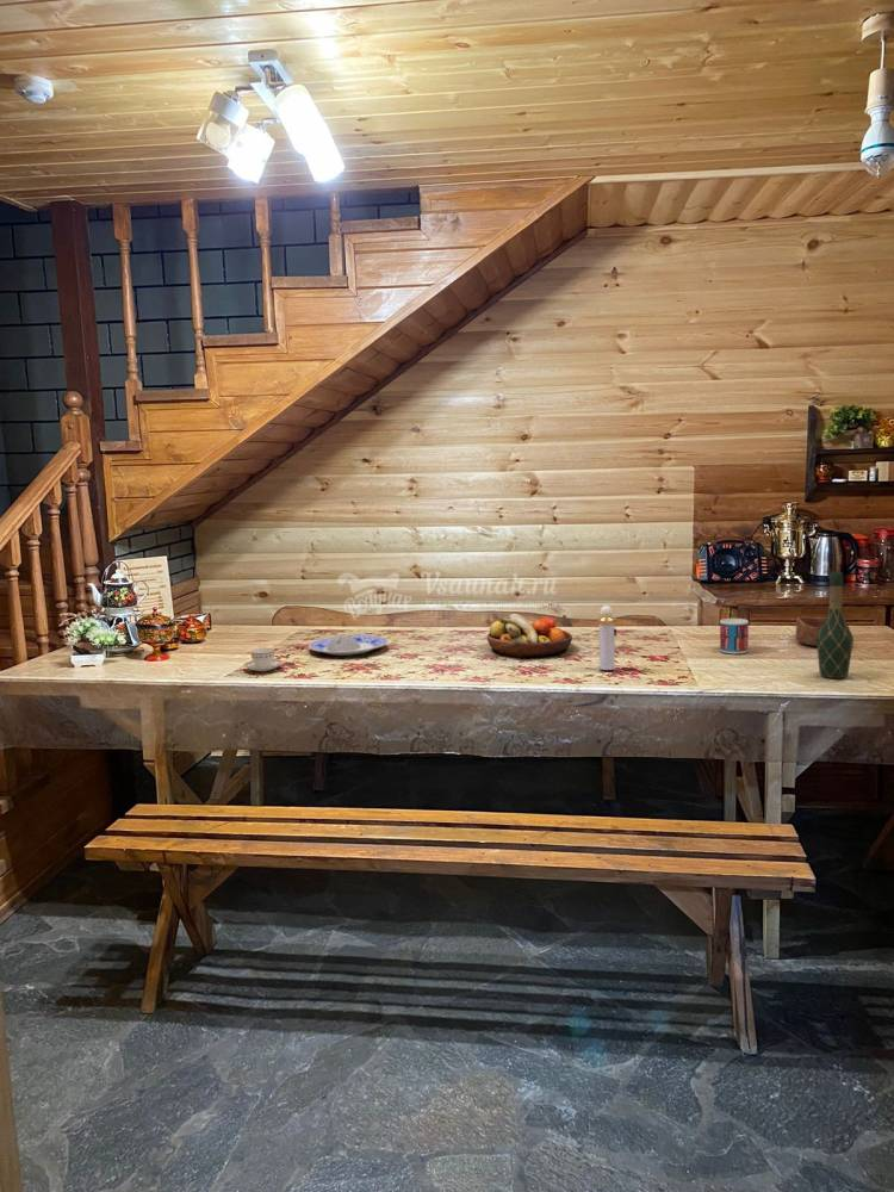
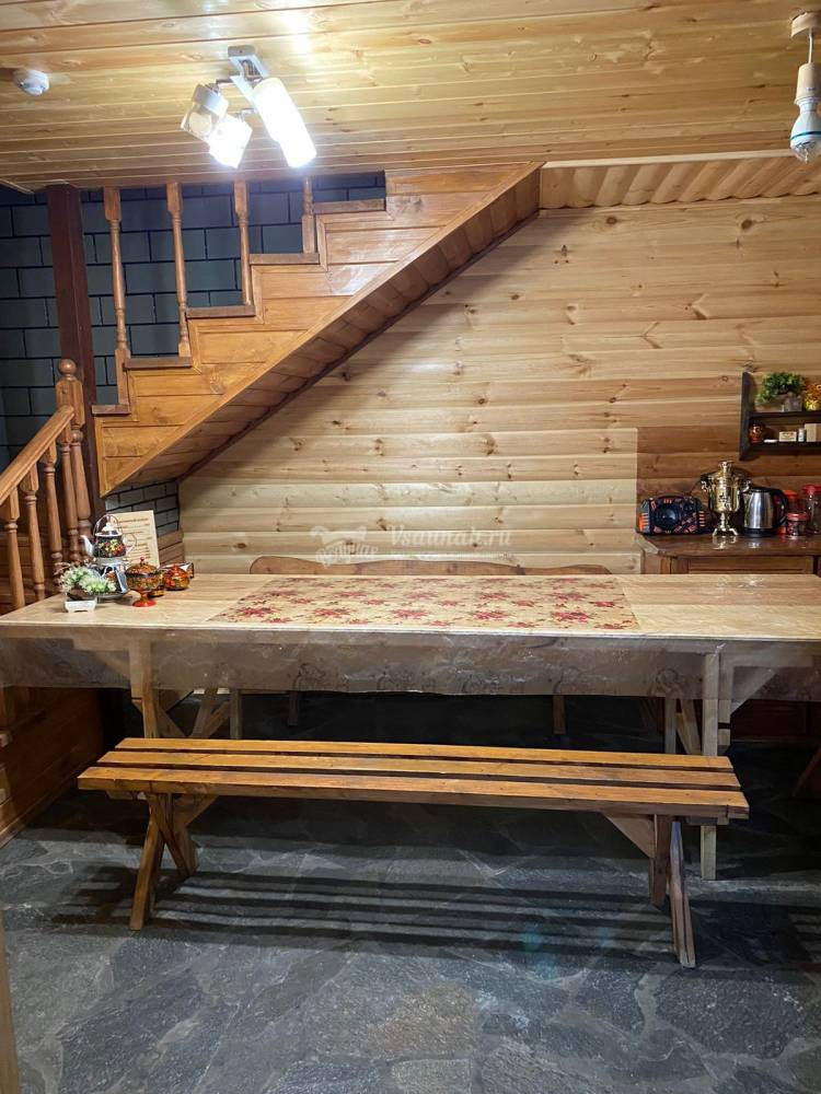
- wine bottle (834, 625)
- perfume bottle (607, 638)
- fruit bowl (529, 632)
- bowl (814, 631)
- teacup (262, 659)
- mug (732, 634)
- plate (348, 642)
